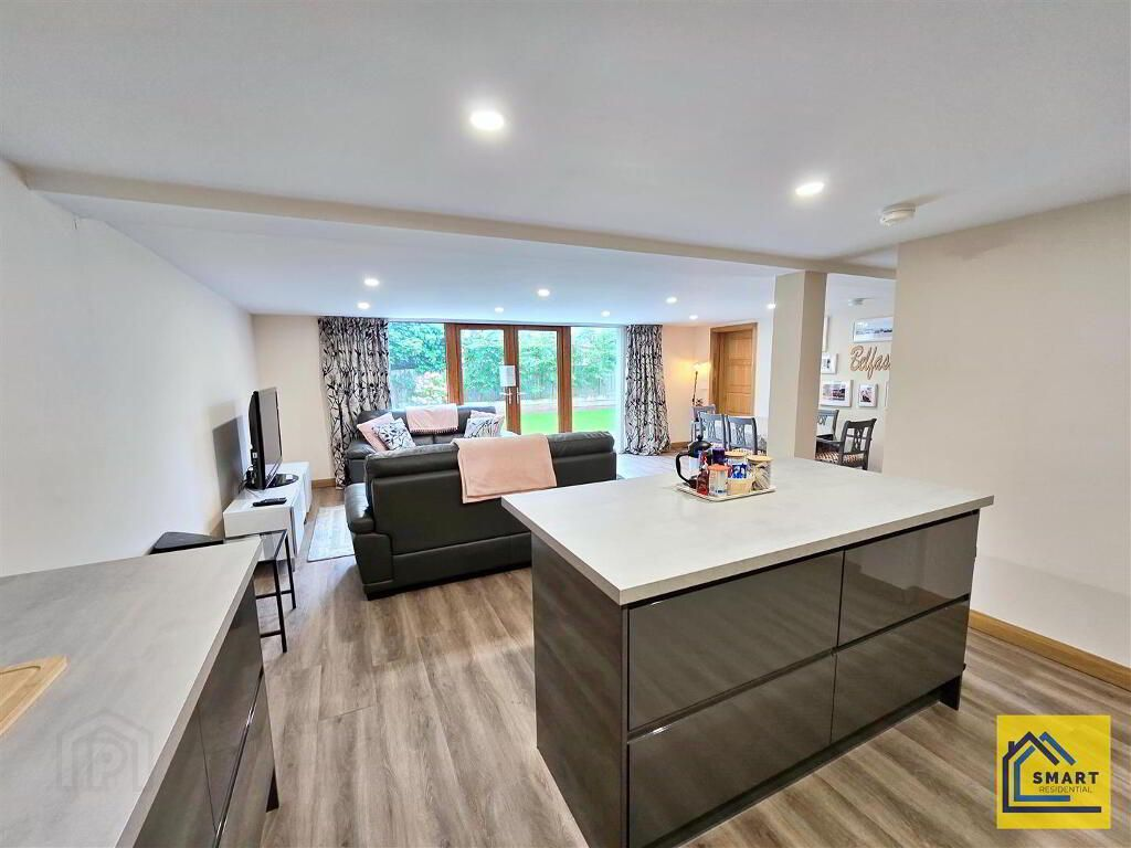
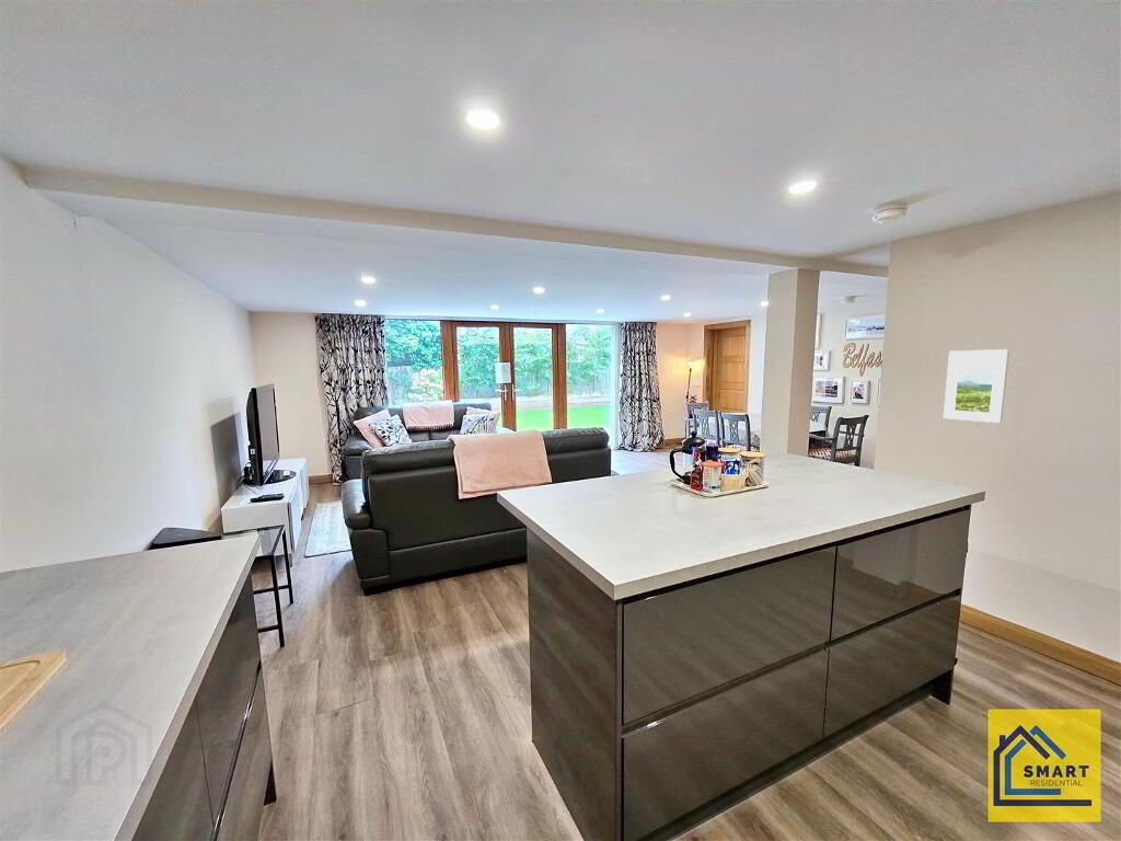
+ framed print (974, 385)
